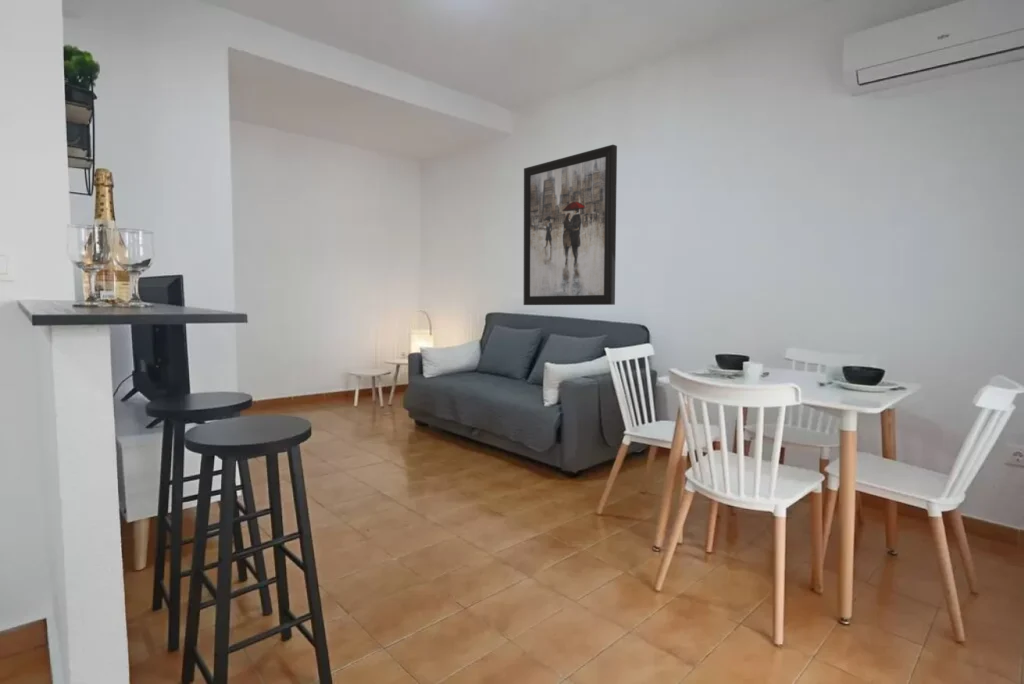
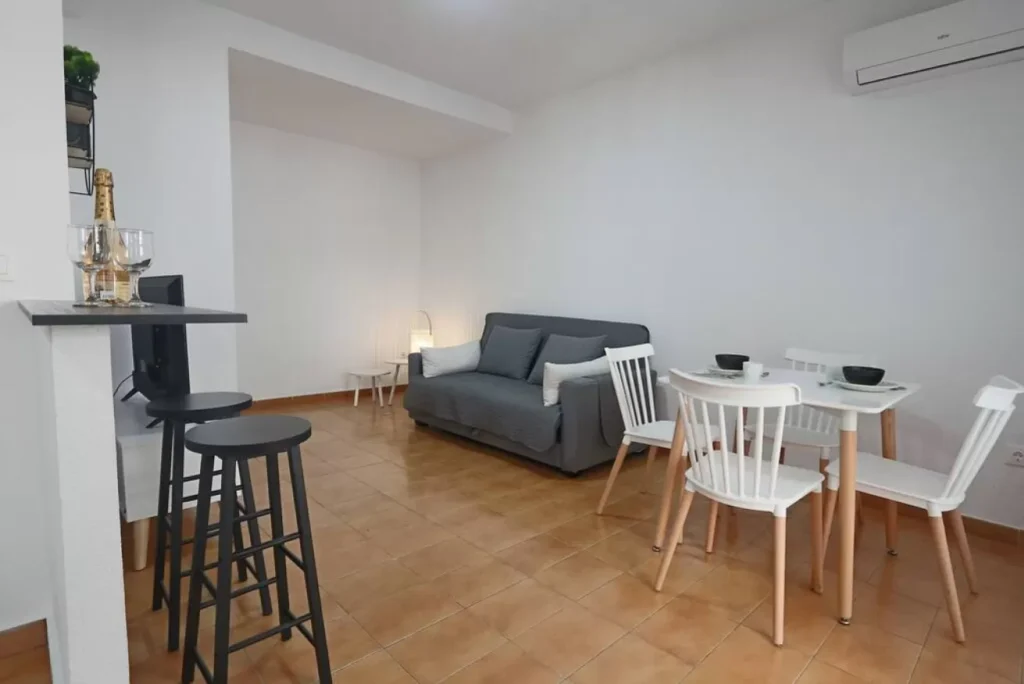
- wall art (566, 232)
